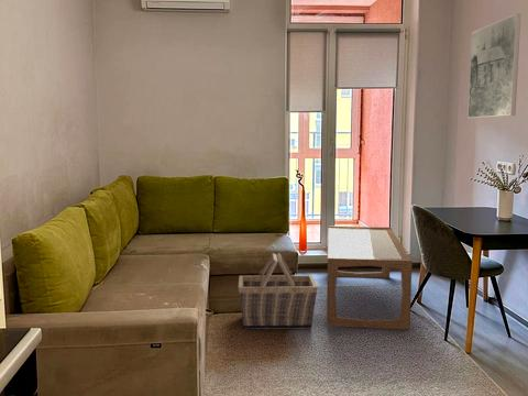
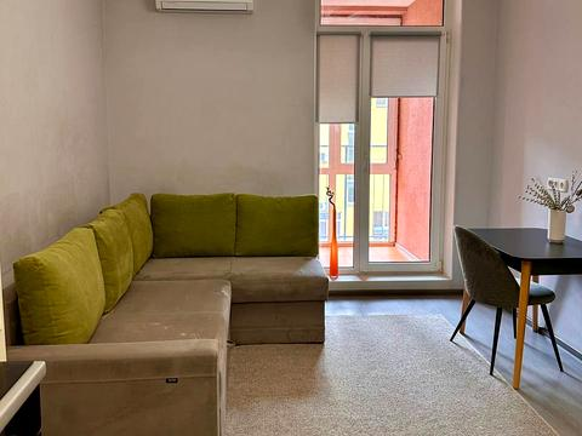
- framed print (492, 70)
- coffee table (363, 273)
- basket (276, 289)
